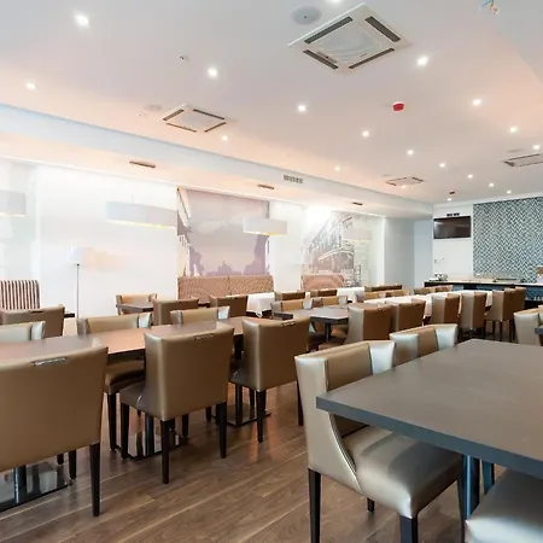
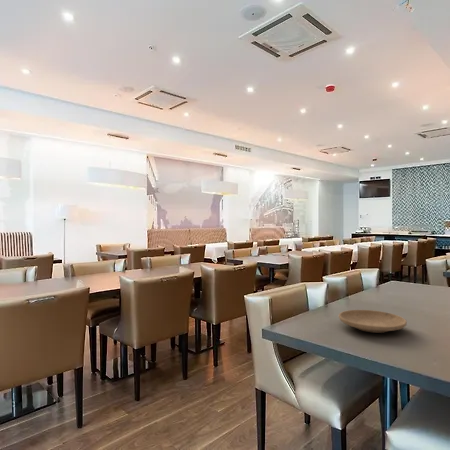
+ plate (371, 322)
